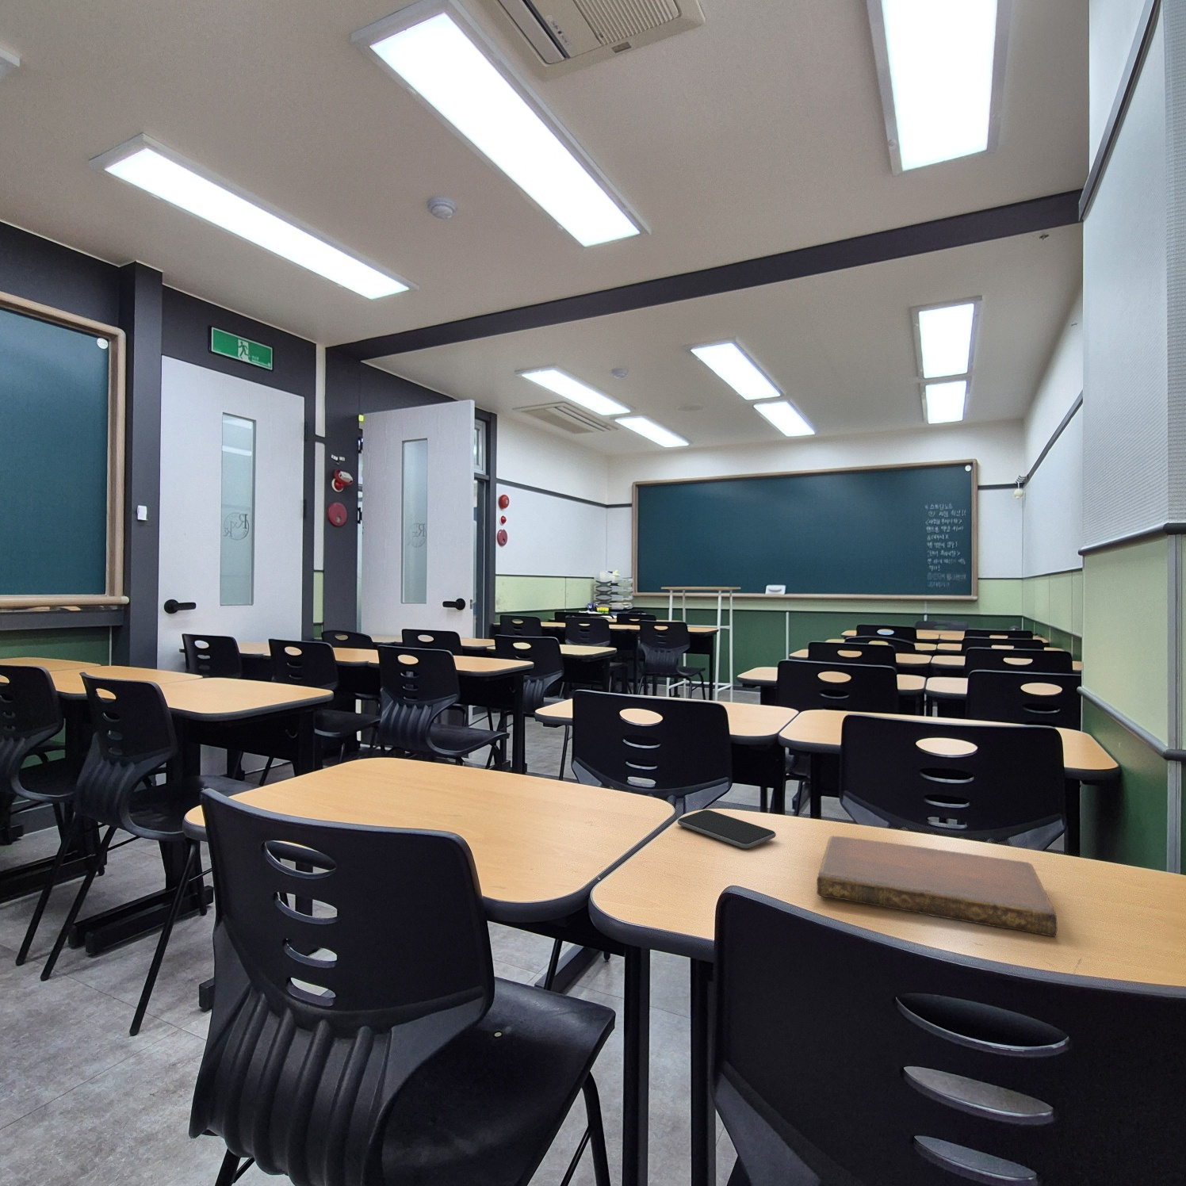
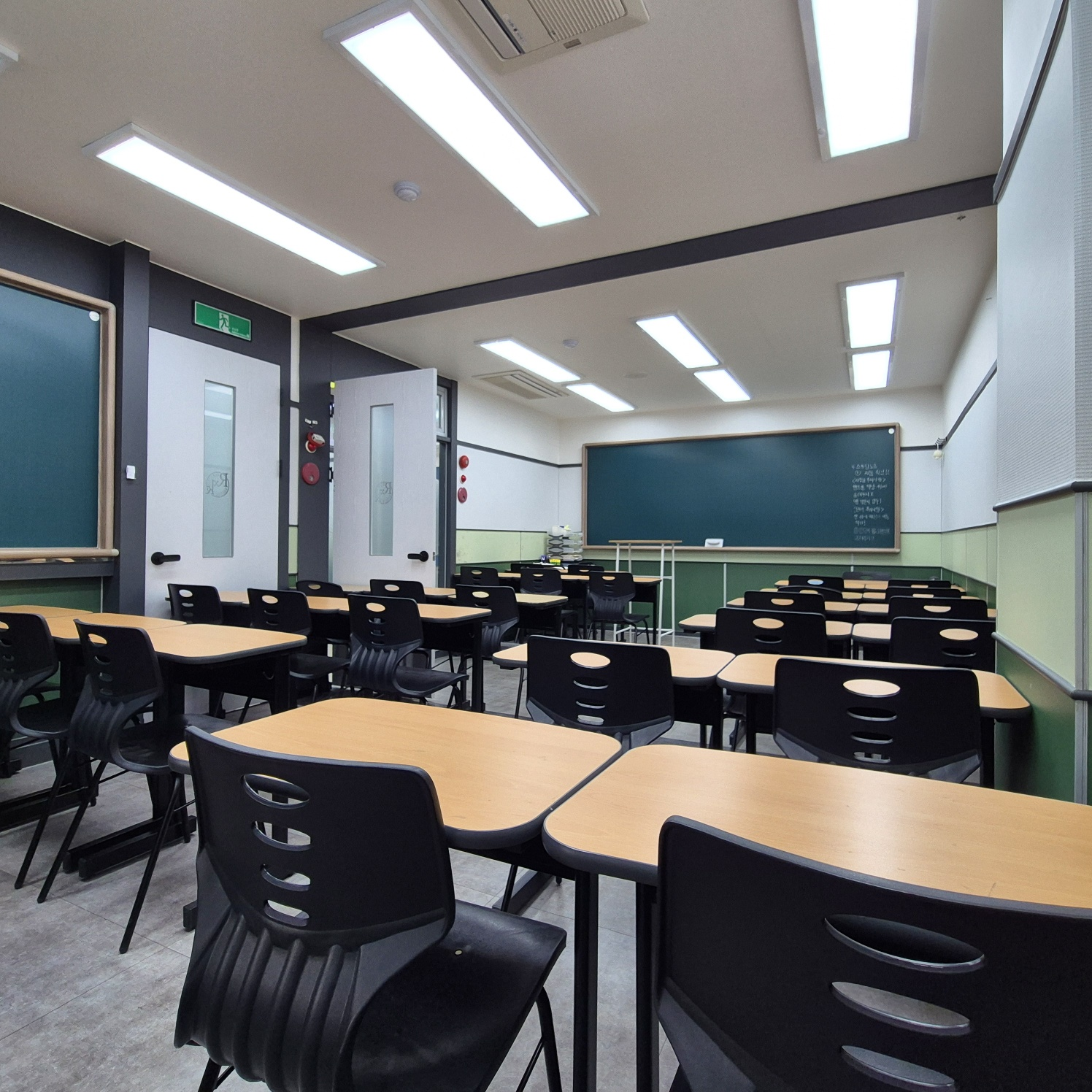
- smartphone (724, 828)
- notebook (926, 879)
